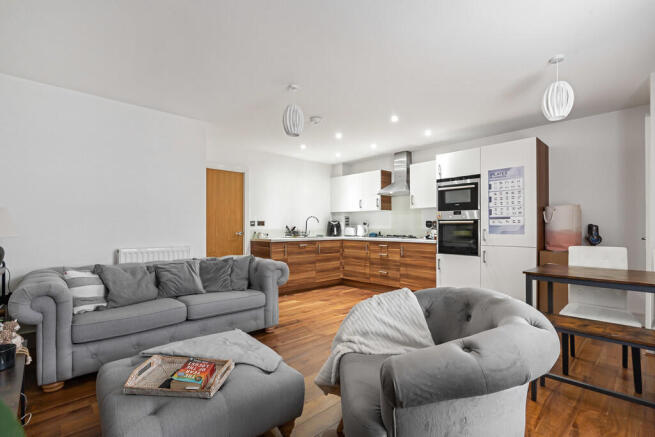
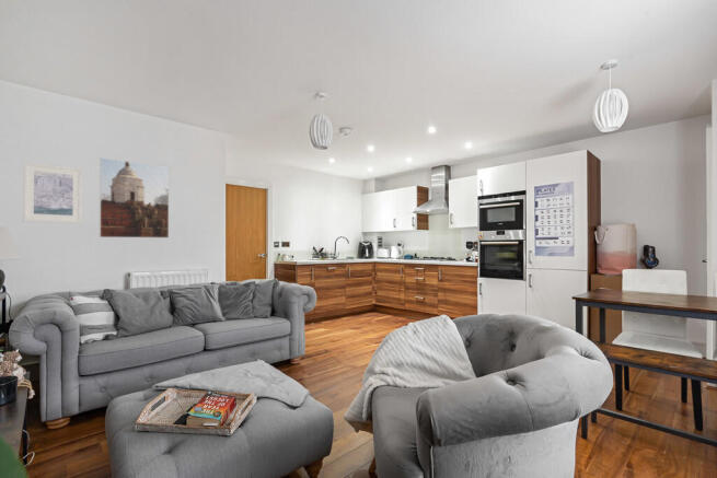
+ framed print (54, 194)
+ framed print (136, 200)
